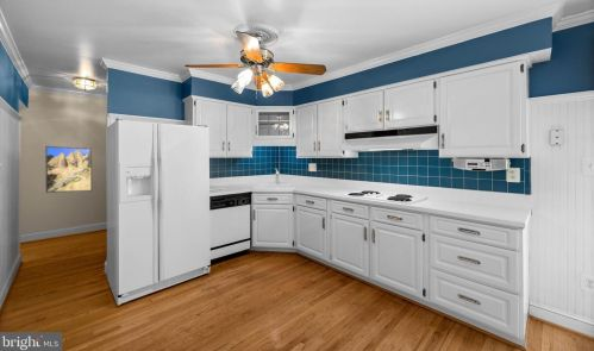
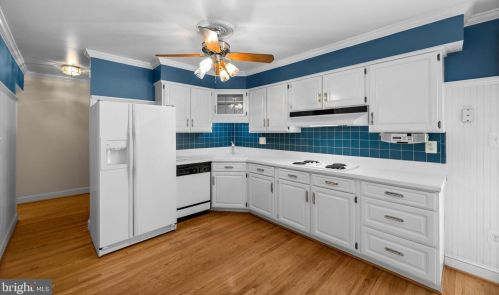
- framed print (69, 169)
